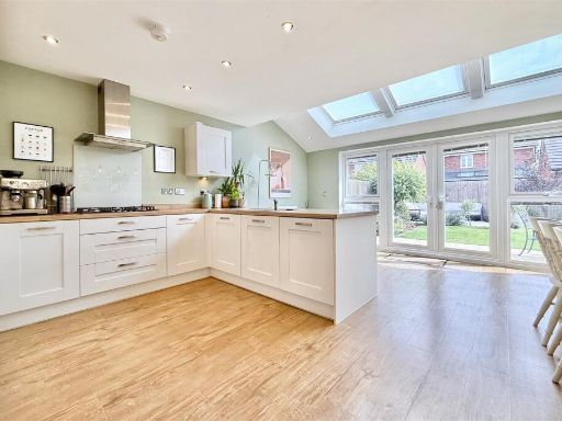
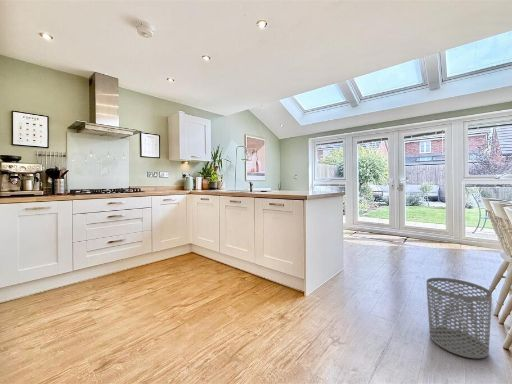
+ waste bin (456, 315)
